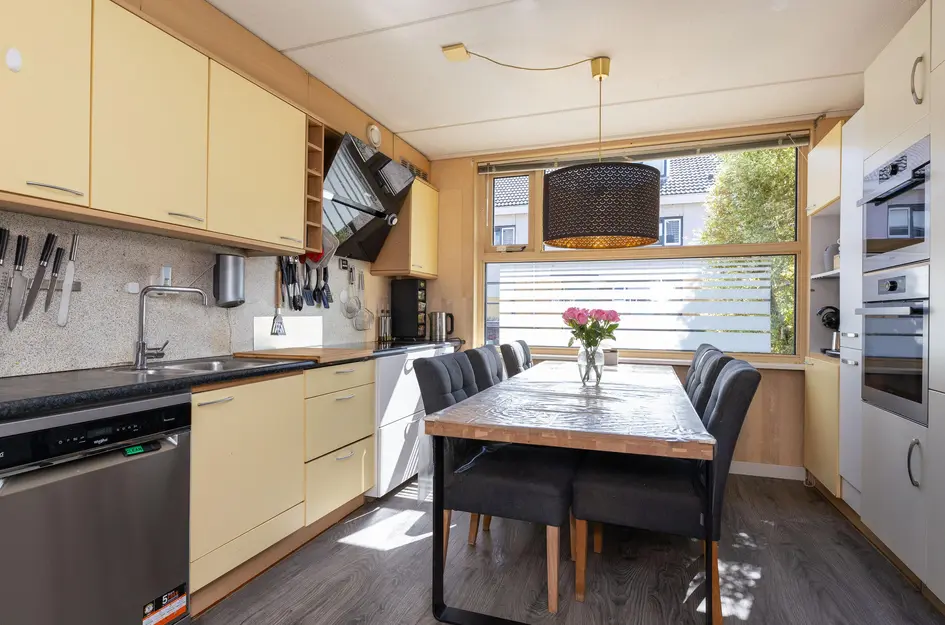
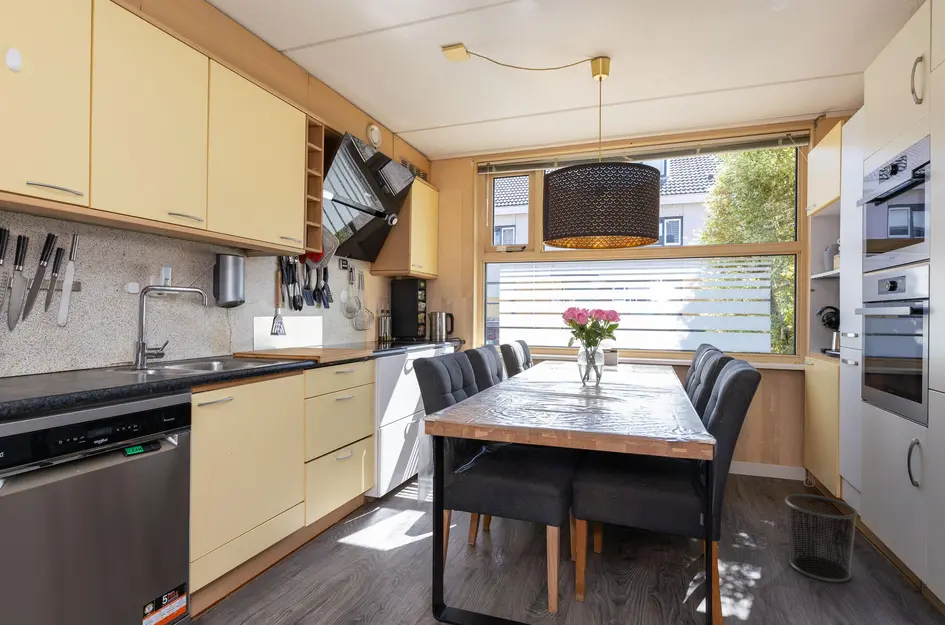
+ waste bin (819, 536)
